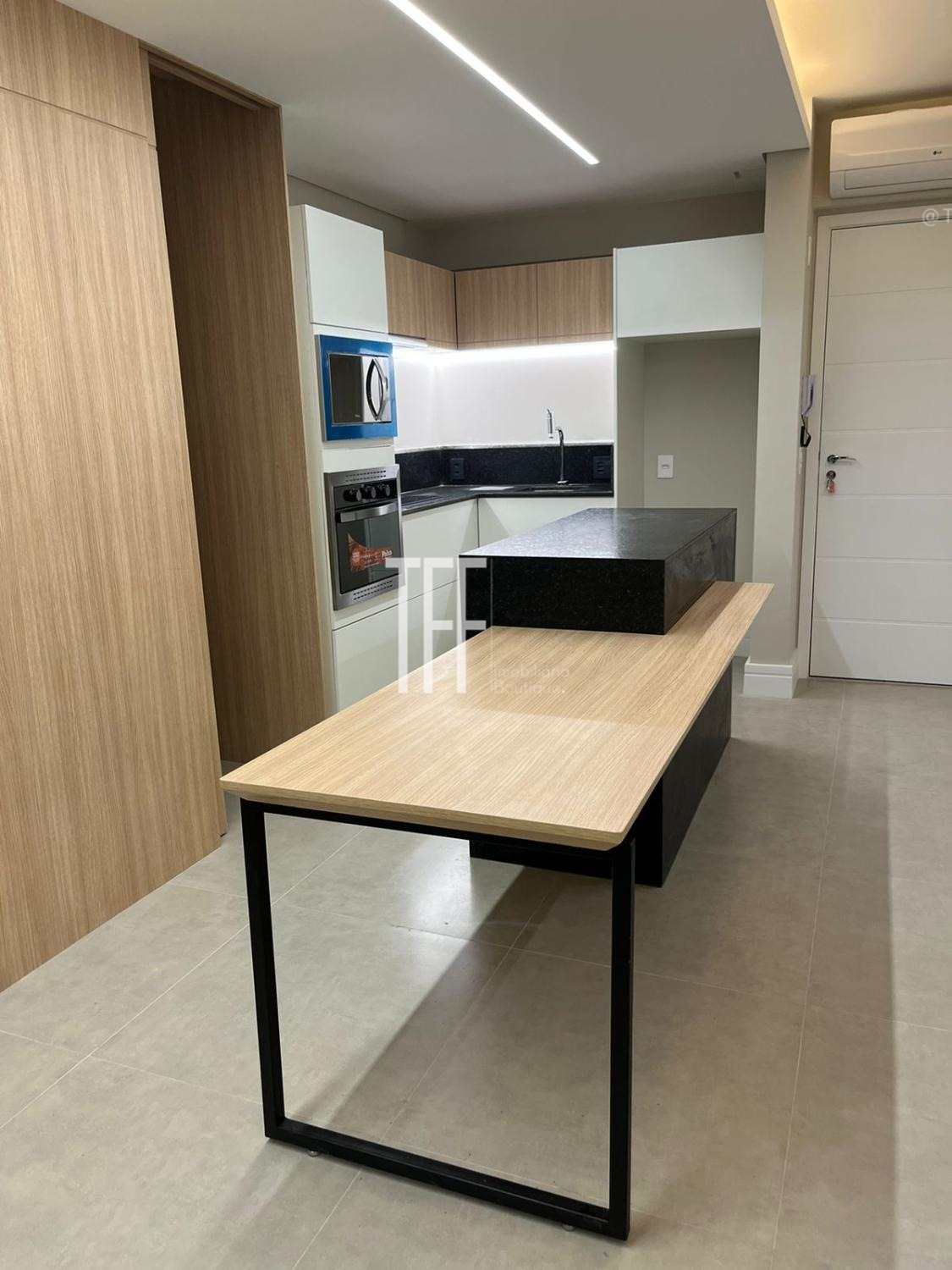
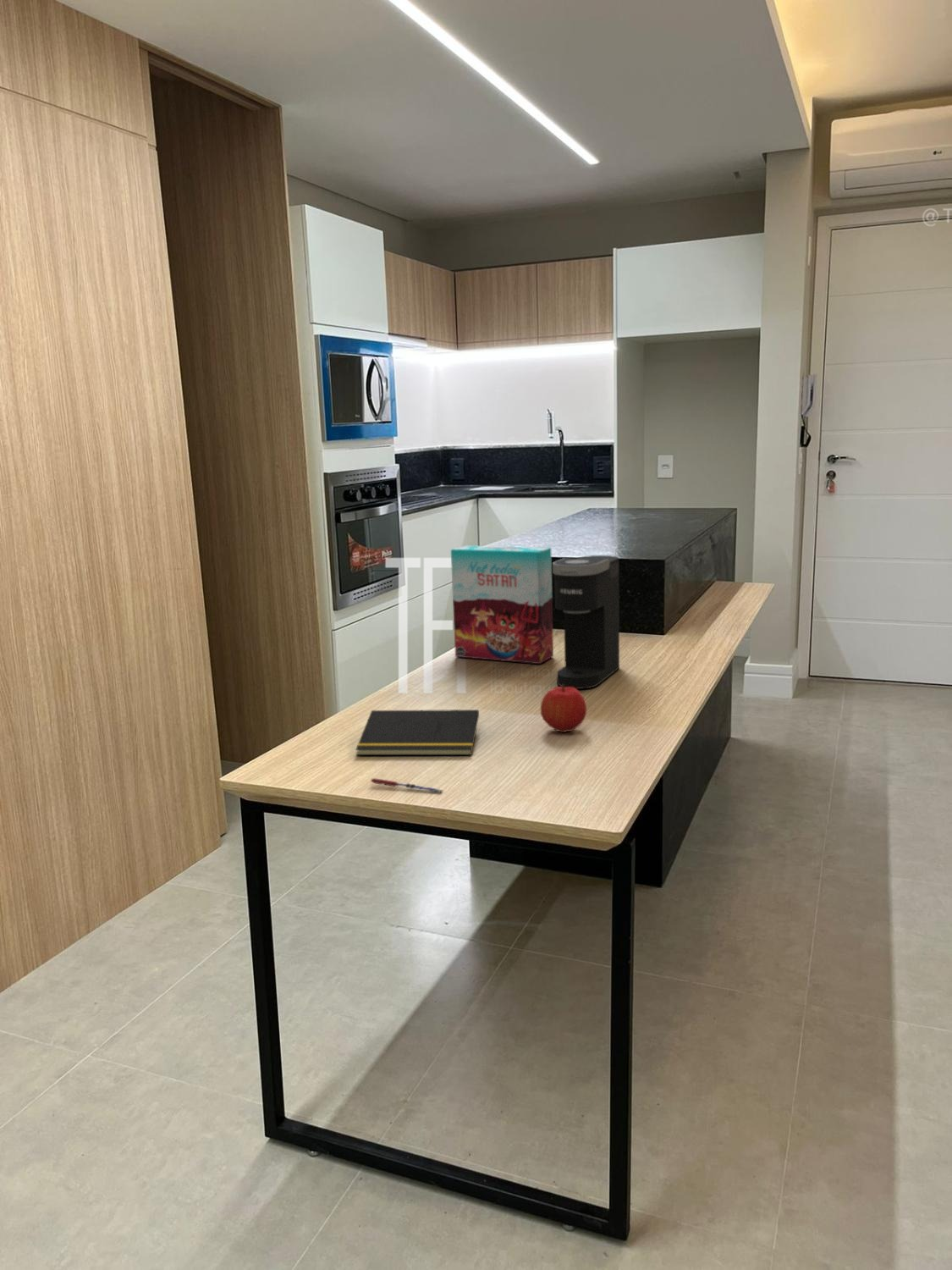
+ coffee maker (587, 617)
+ pen (406, 784)
+ cereal box (502, 603)
+ fruit (563, 707)
+ notepad (419, 732)
